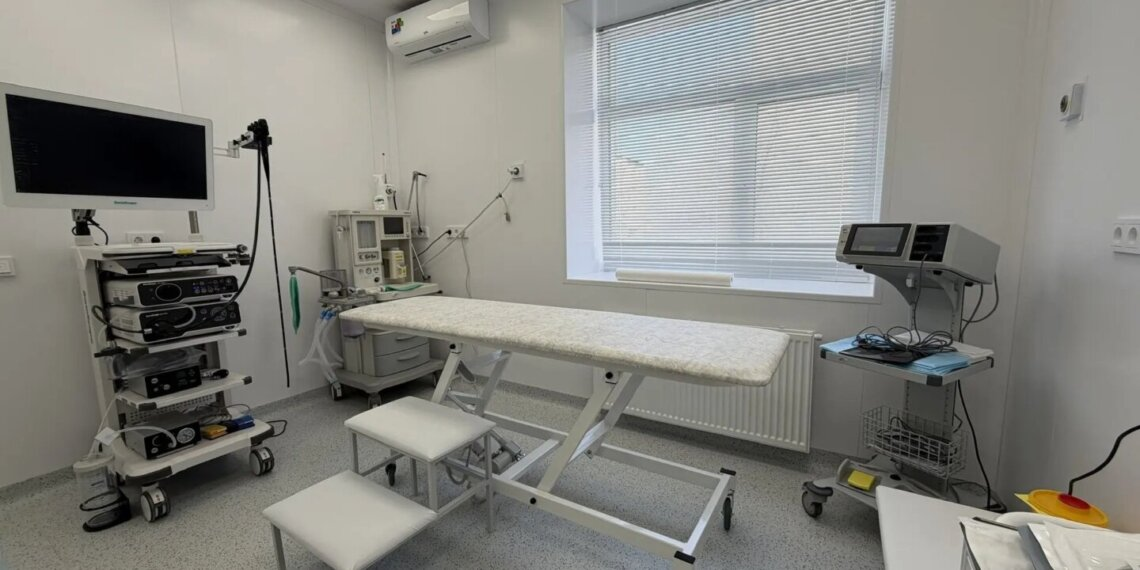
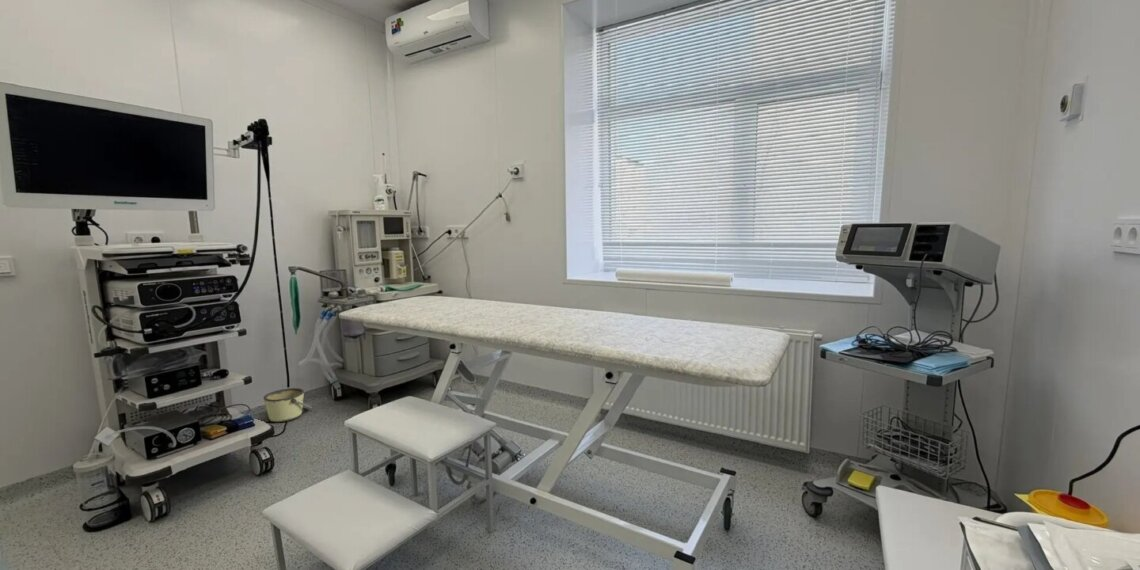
+ bucket (288, 404)
